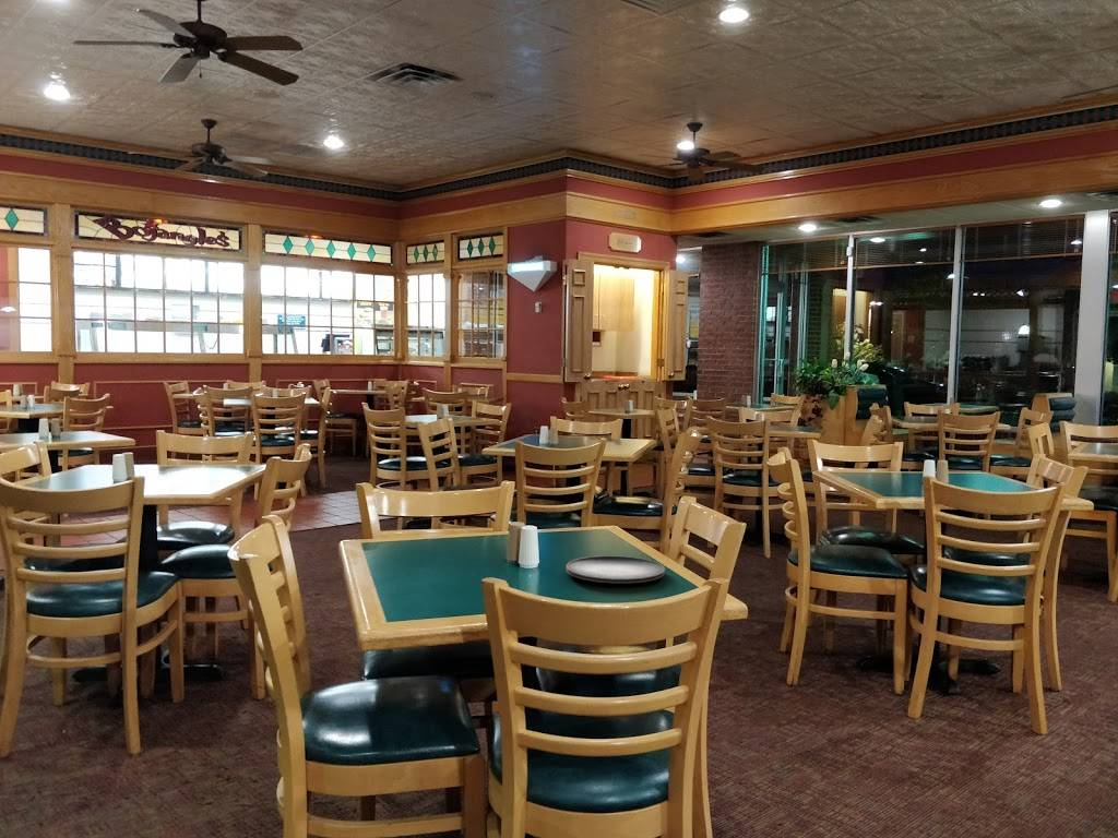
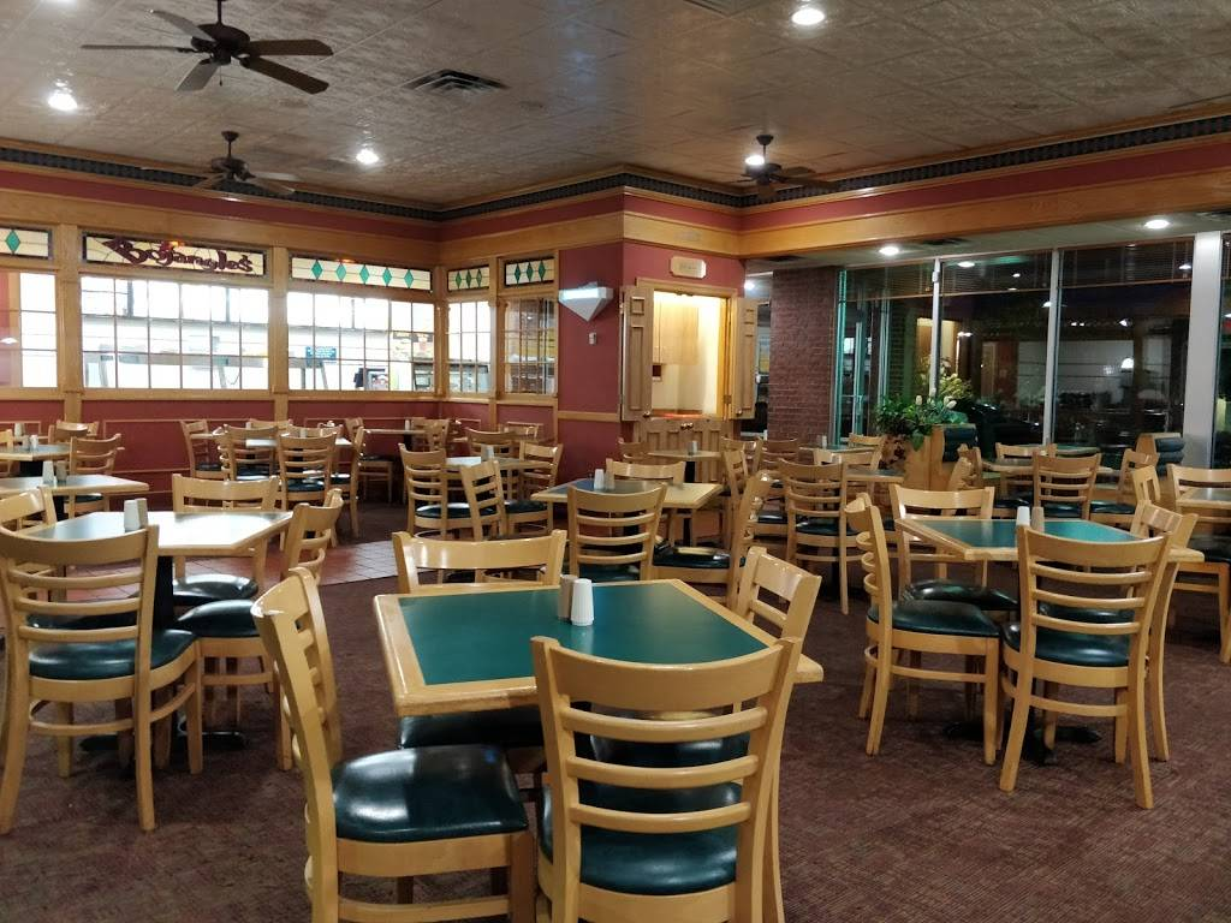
- plate (615, 570)
